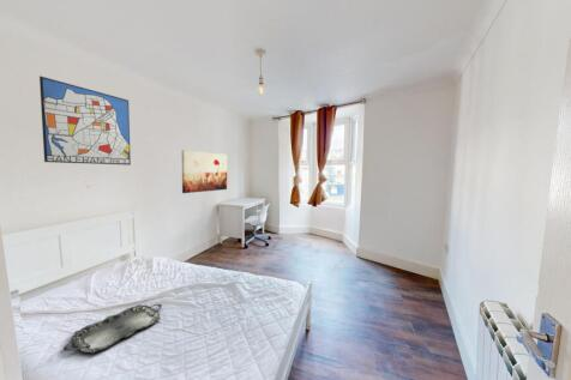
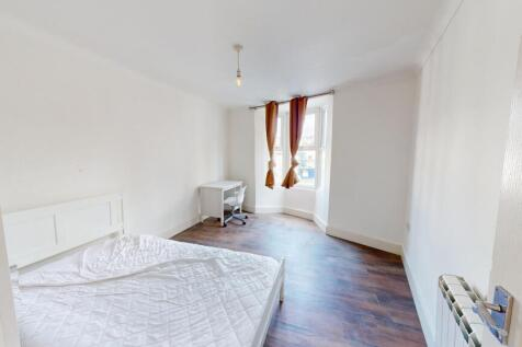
- serving tray (119, 325)
- wall art (91, 127)
- wall art (206, 171)
